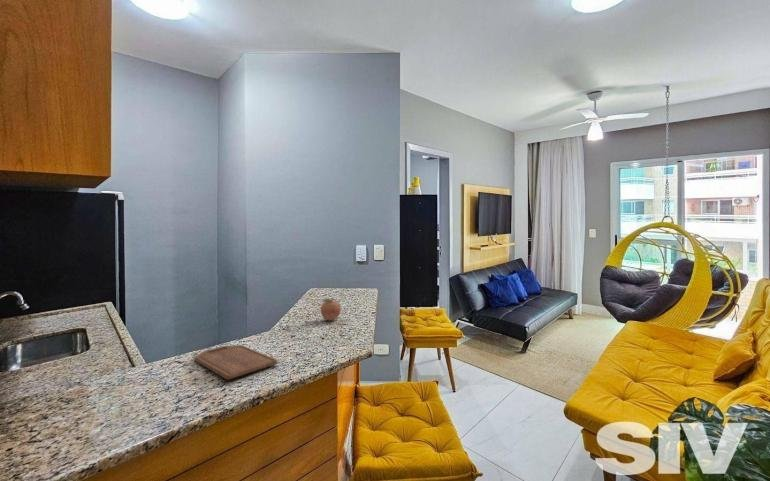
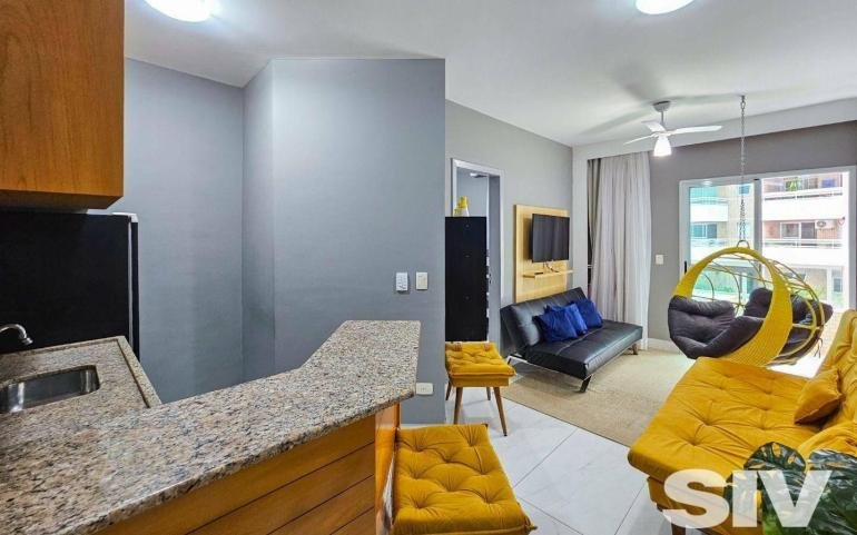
- fruit (330, 308)
- cutting board (232, 358)
